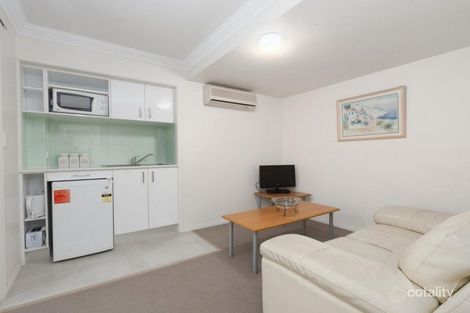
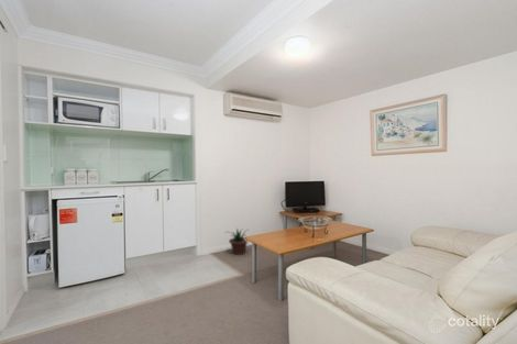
+ potted plant (237, 241)
